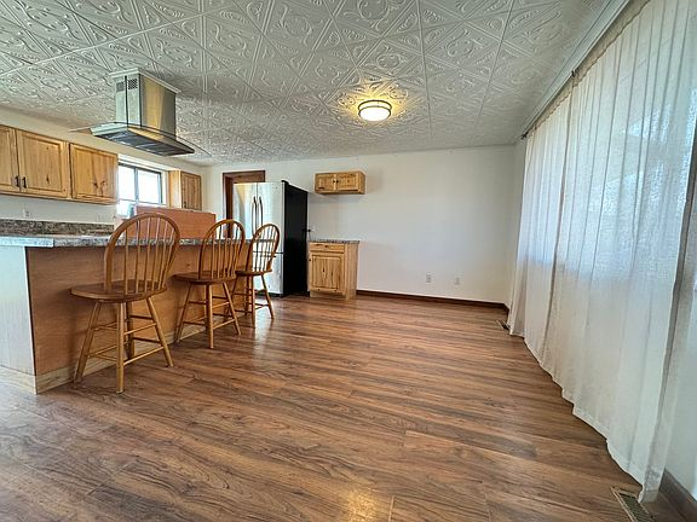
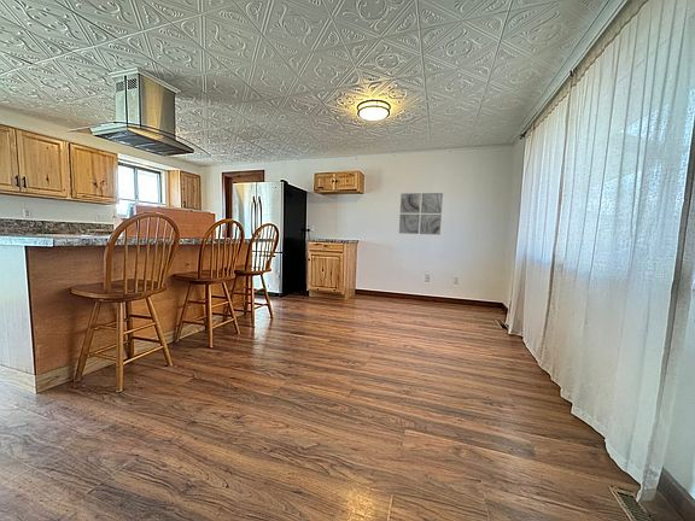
+ wall art (419, 212)
